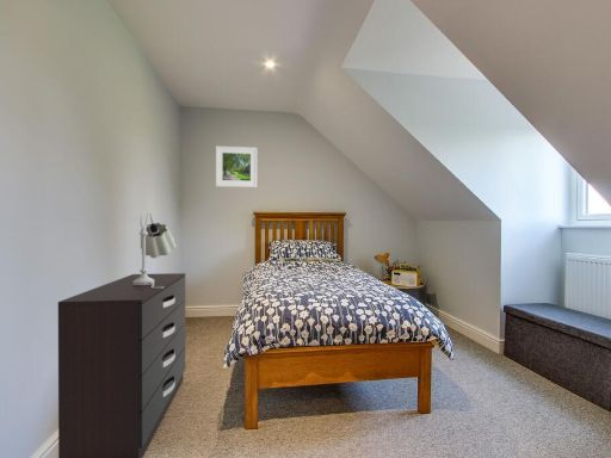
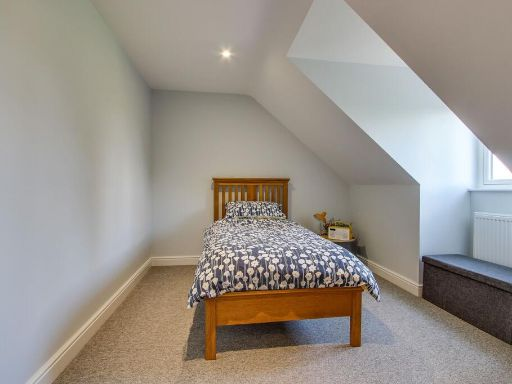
- table lamp (153, 246)
- dresser (138, 349)
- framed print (236, 166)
